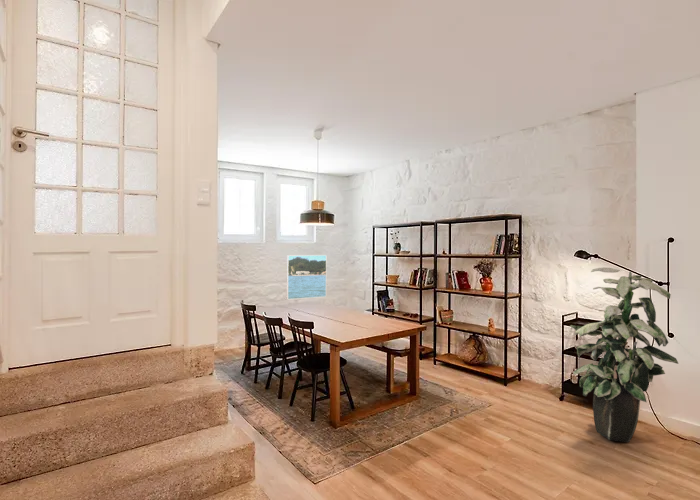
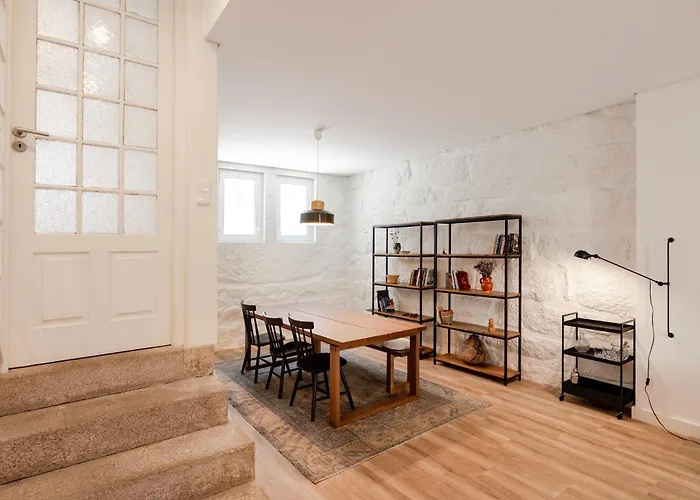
- indoor plant (616, 351)
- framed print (307, 276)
